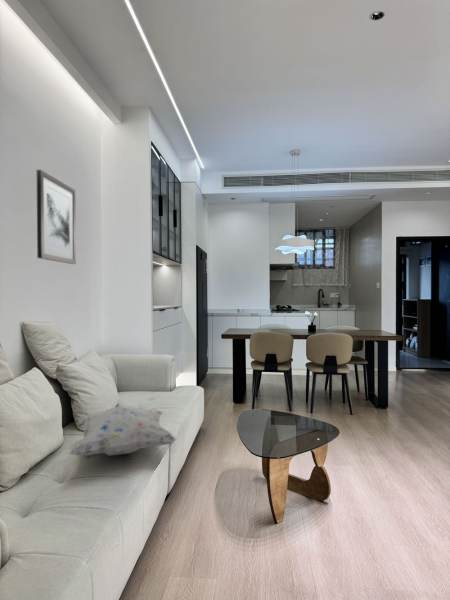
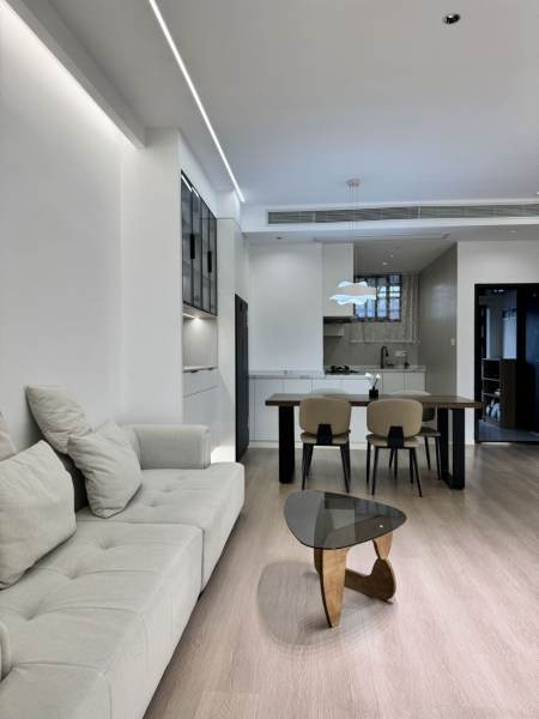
- decorative pillow (123, 428)
- wall art (58, 221)
